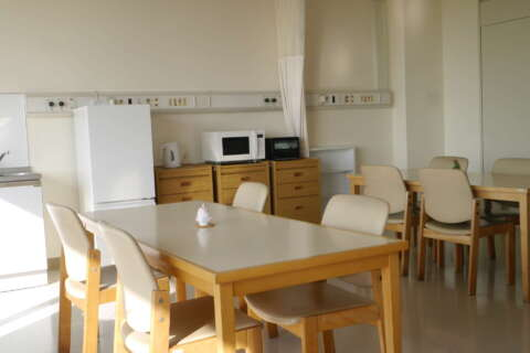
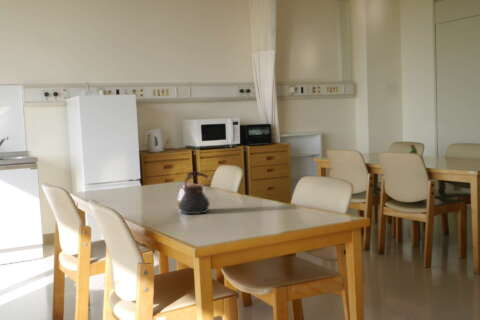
+ teapot (193, 191)
